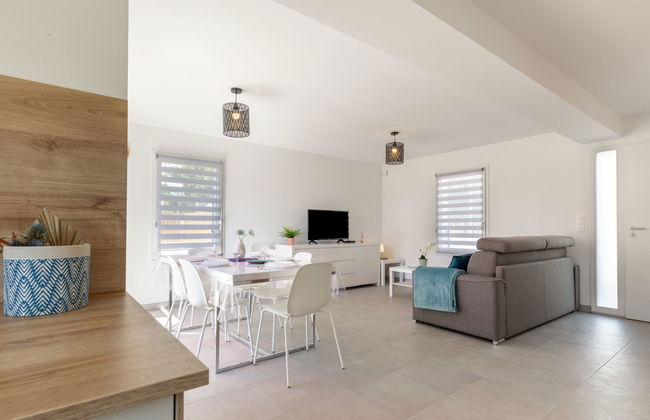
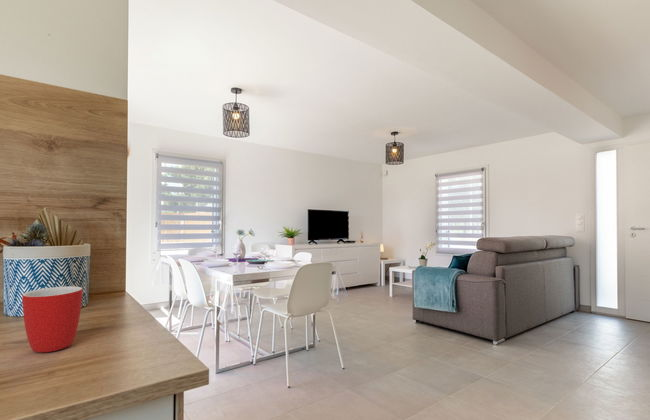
+ mug (54, 316)
